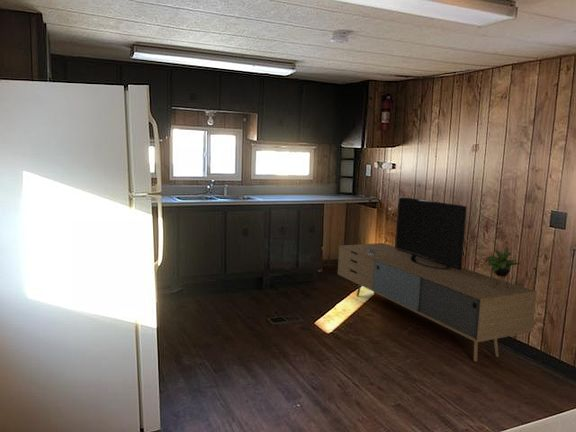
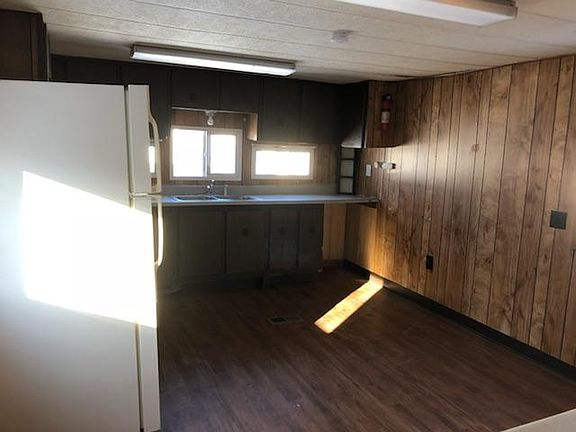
- media console (421, 262)
